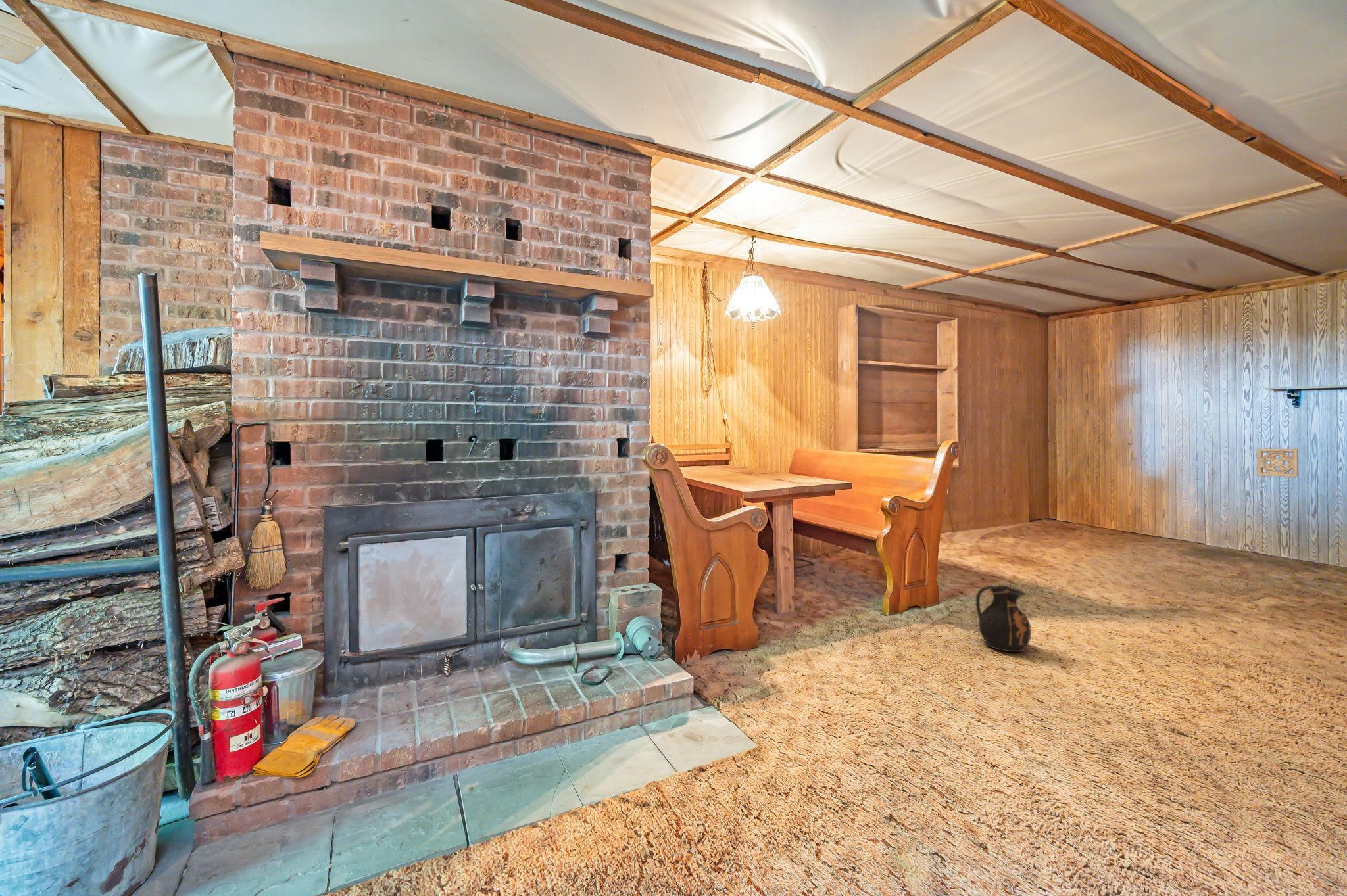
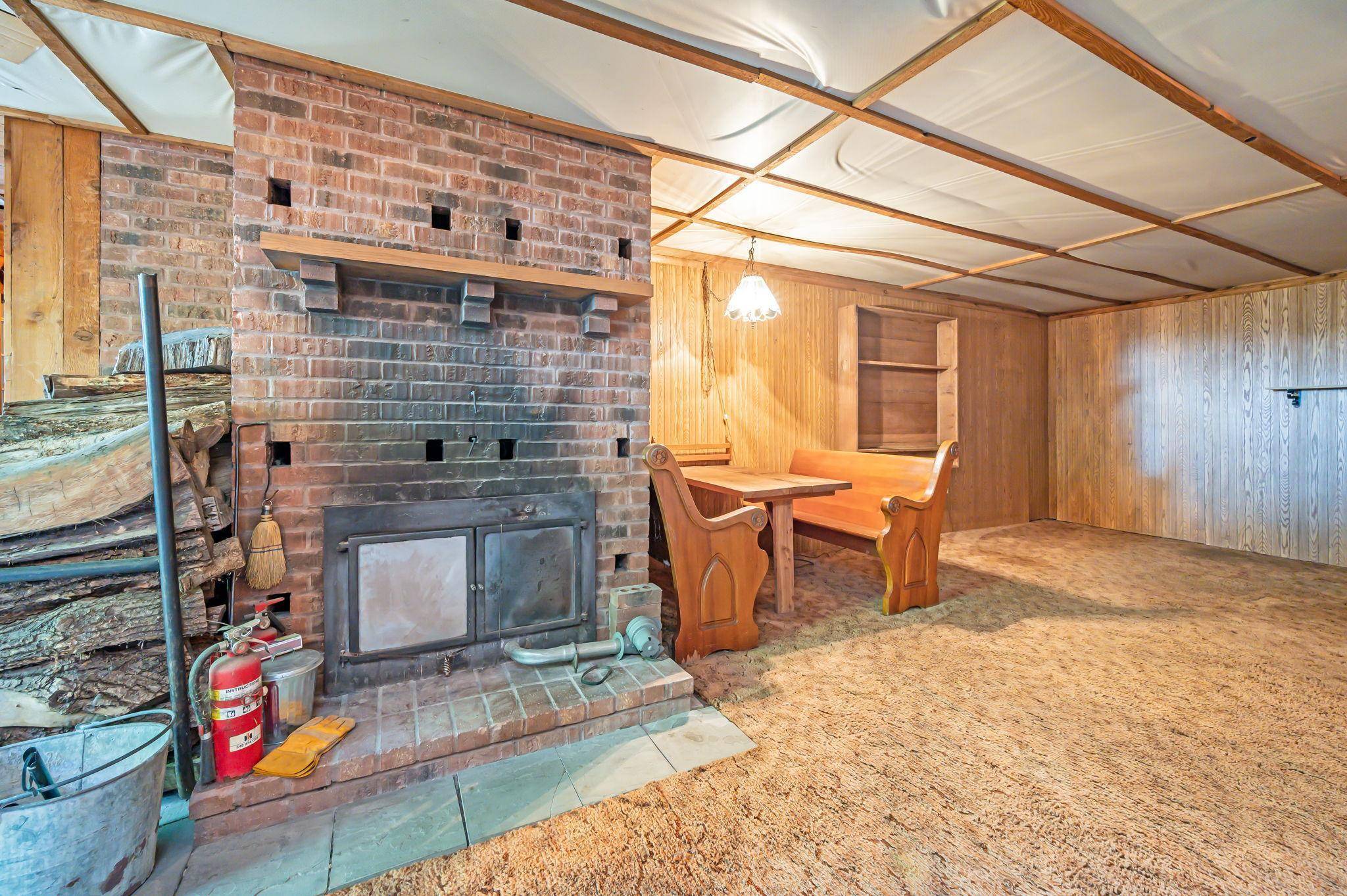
- ceramic jug (1004, 616)
- wall ornament (1277, 463)
